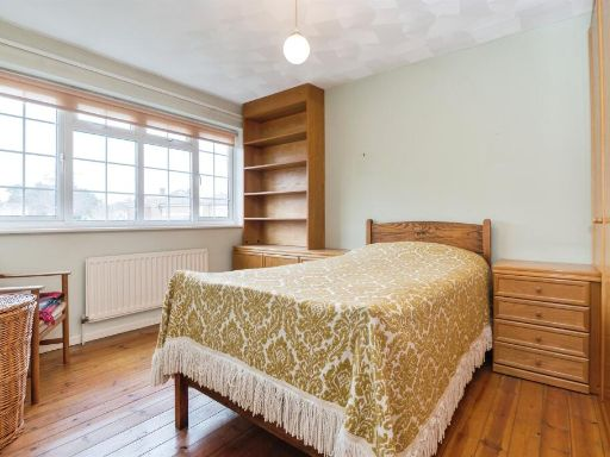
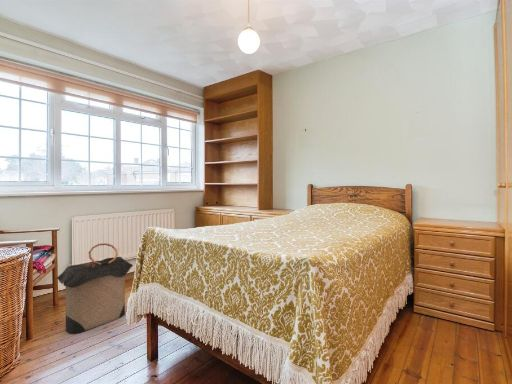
+ laundry hamper (96, 283)
